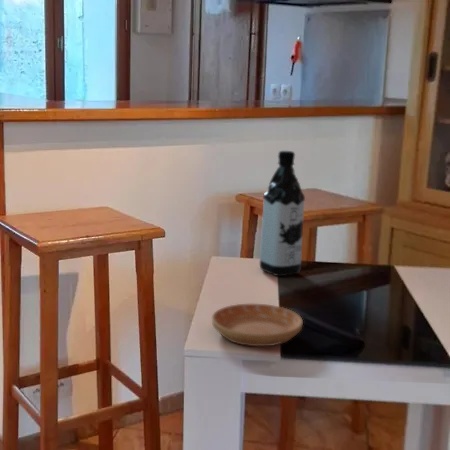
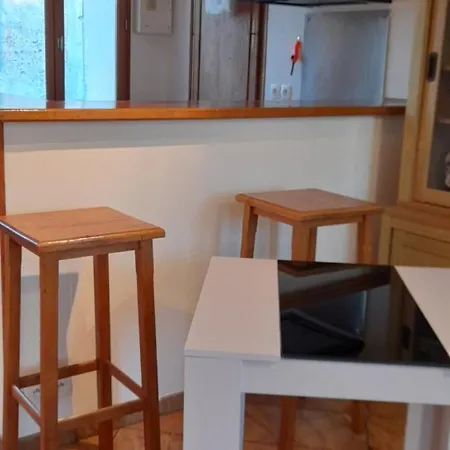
- saucer (256, 325)
- water bottle (283, 212)
